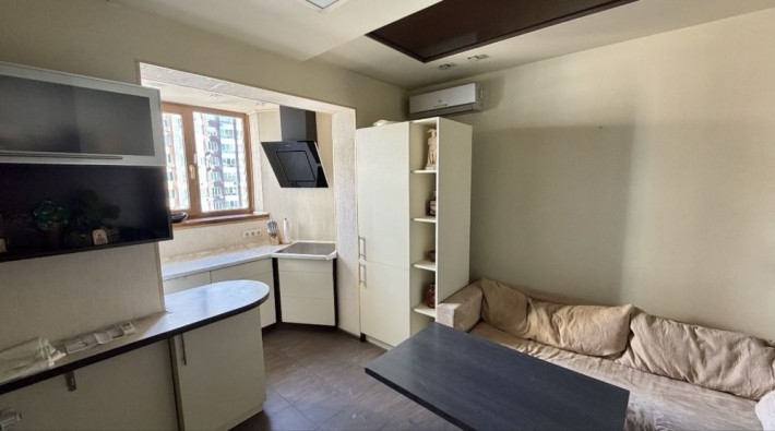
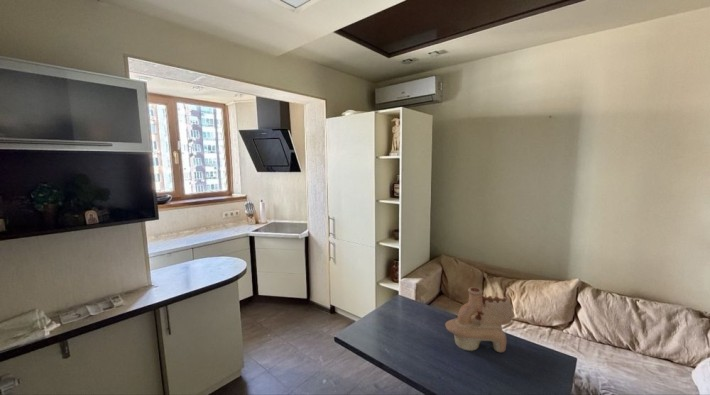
+ decorative vase (479, 316)
